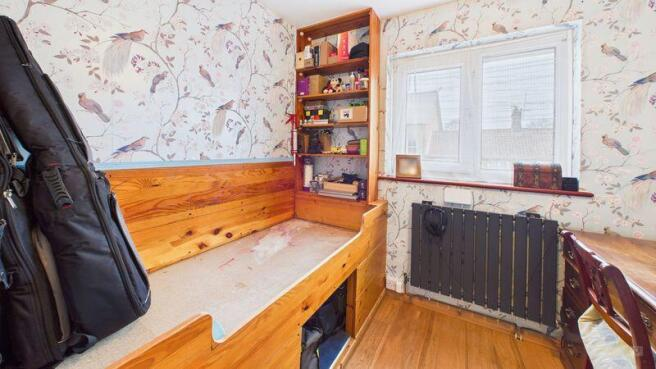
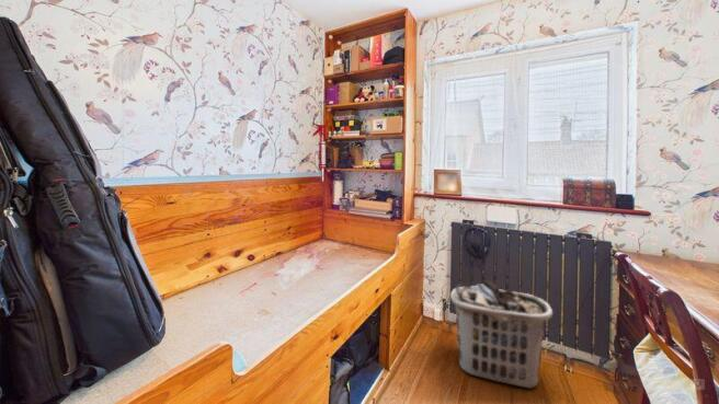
+ clothes hamper (497, 326)
